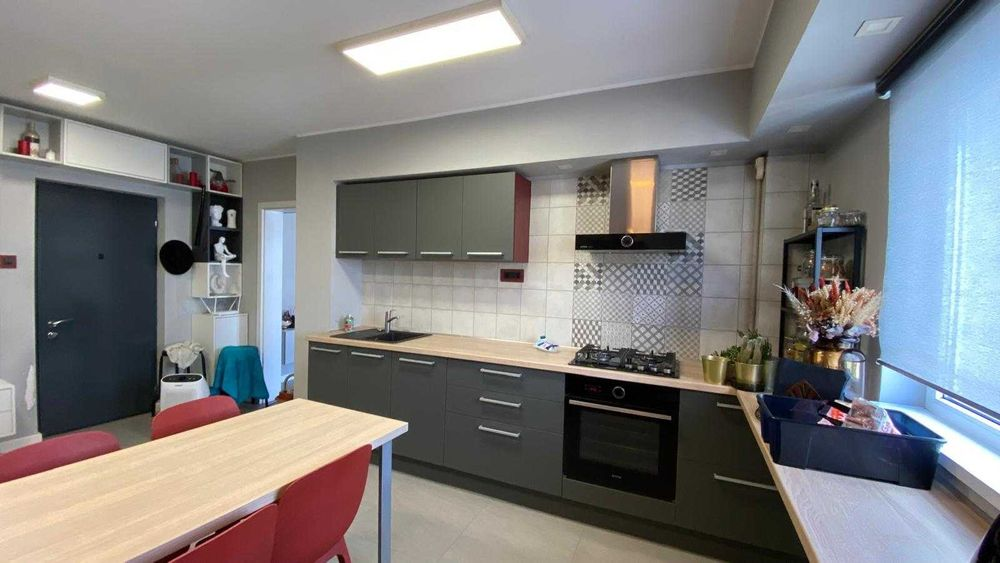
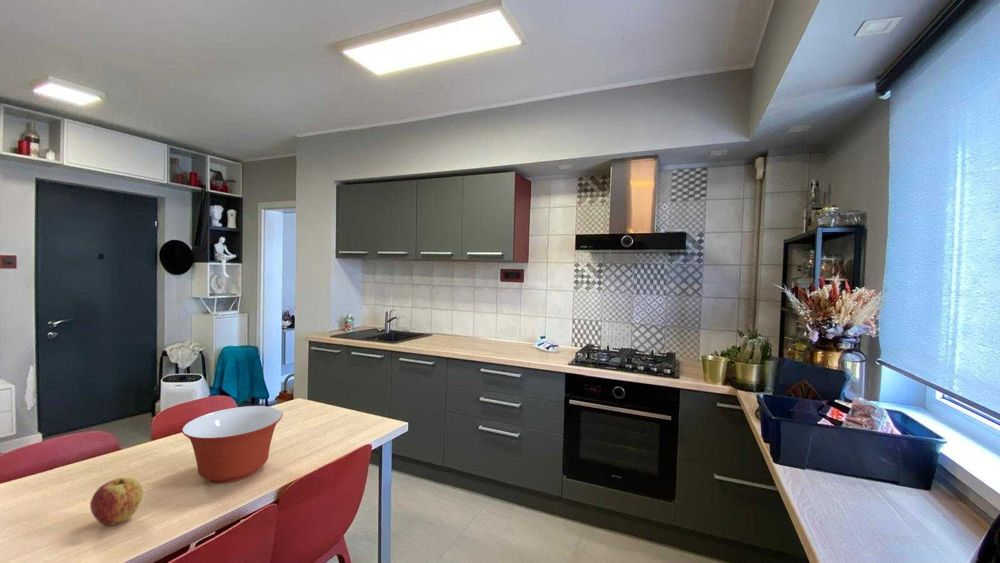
+ mixing bowl (234, 446)
+ apple (117, 500)
